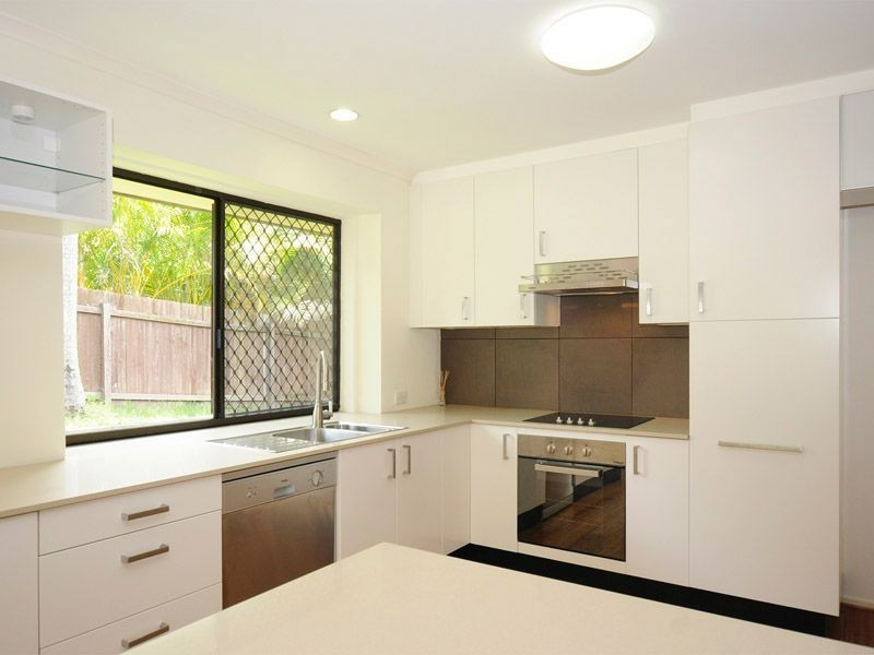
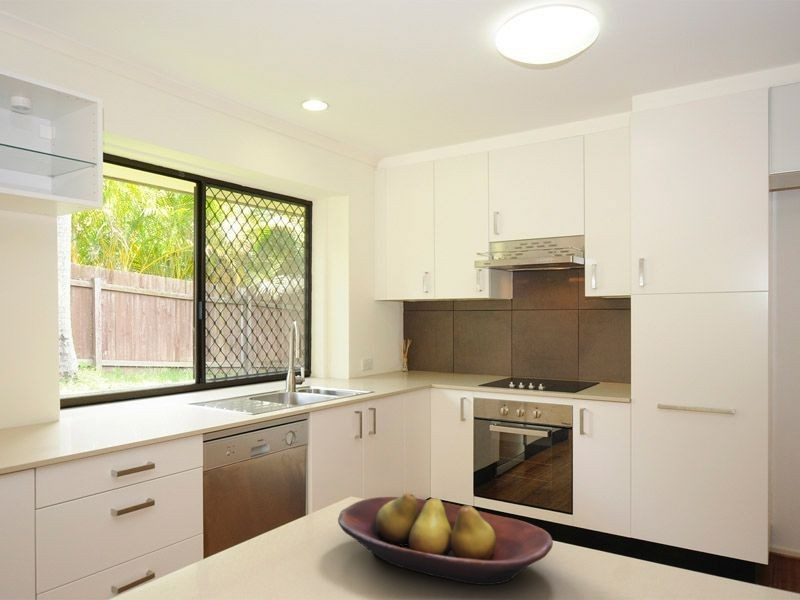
+ fruit bowl (439, 529)
